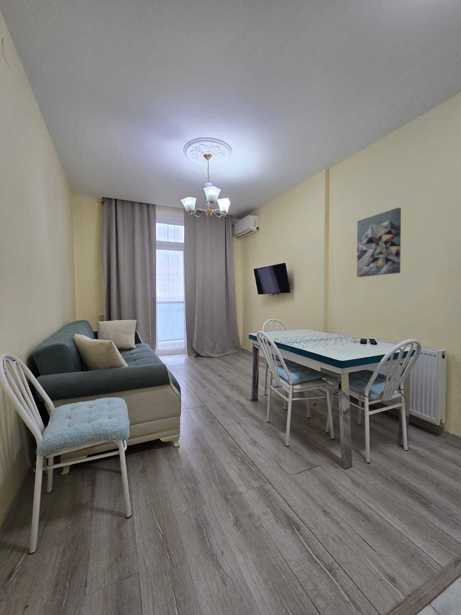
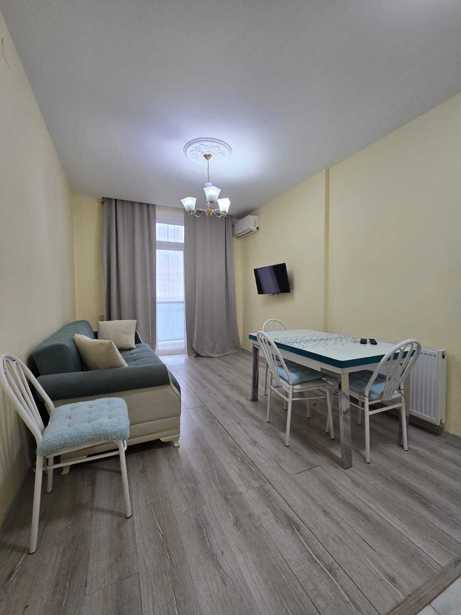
- wall art (377, 245)
